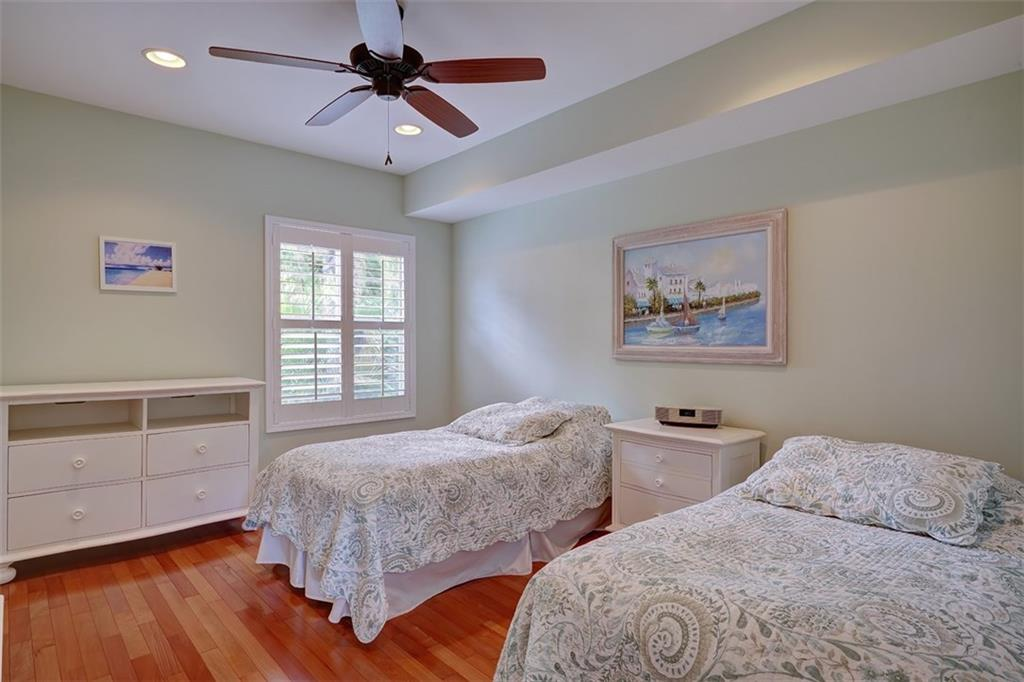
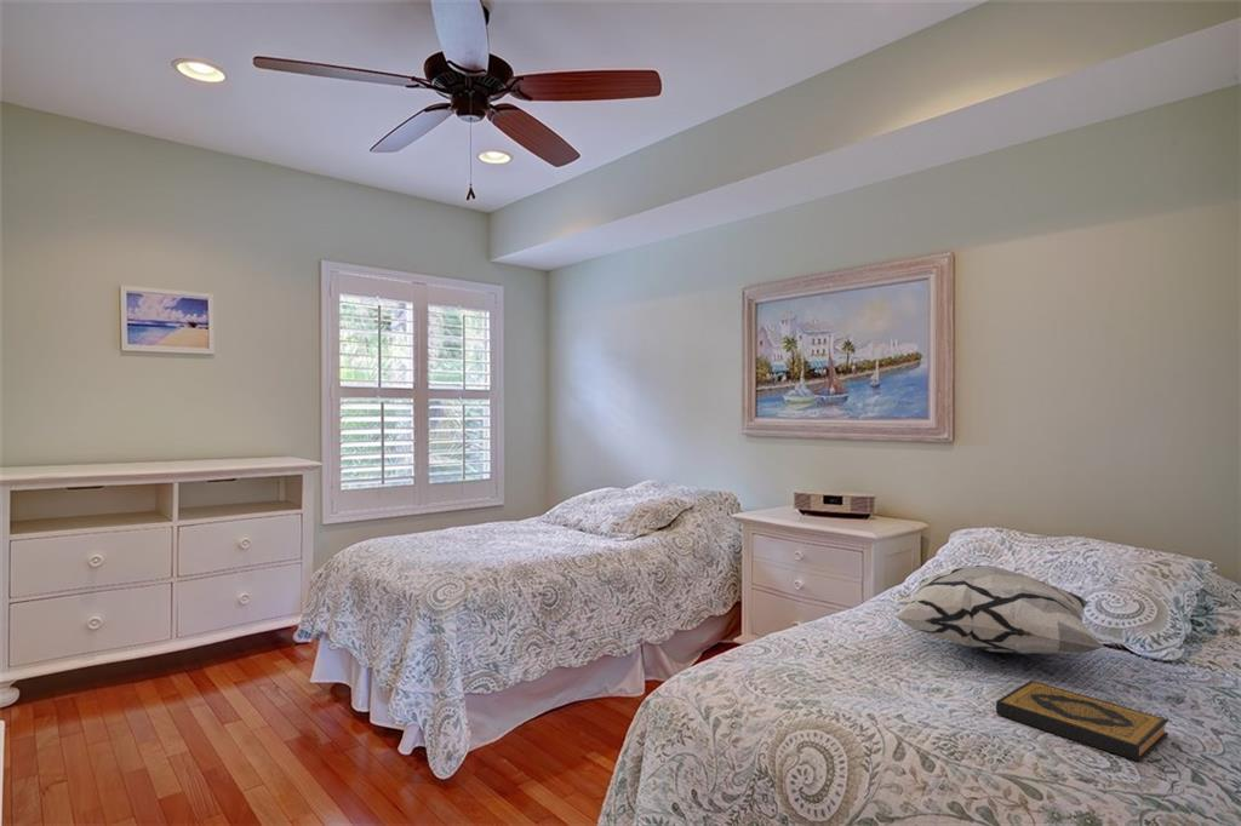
+ hardback book (1079, 716)
+ decorative pillow (995, 608)
